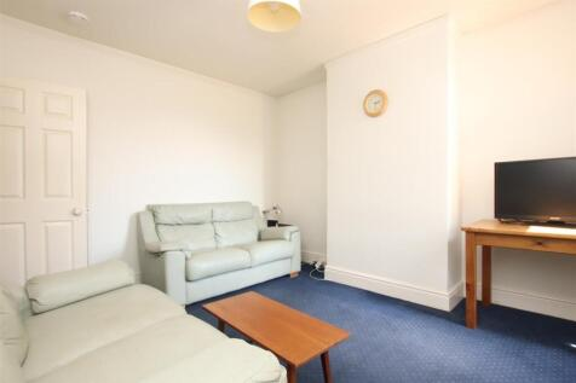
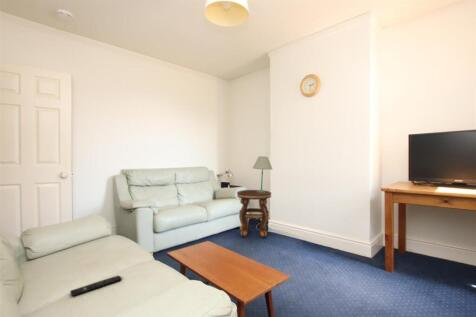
+ side table (254, 211)
+ table lamp (262, 174)
+ remote control (97, 285)
